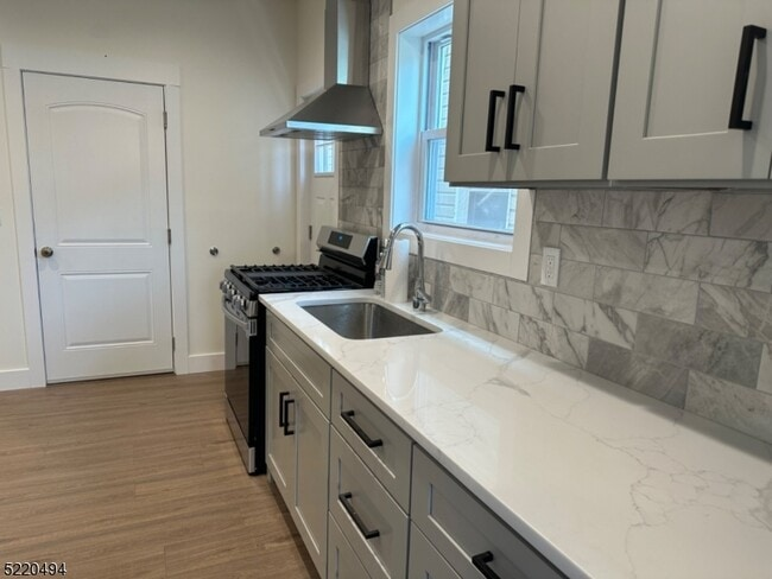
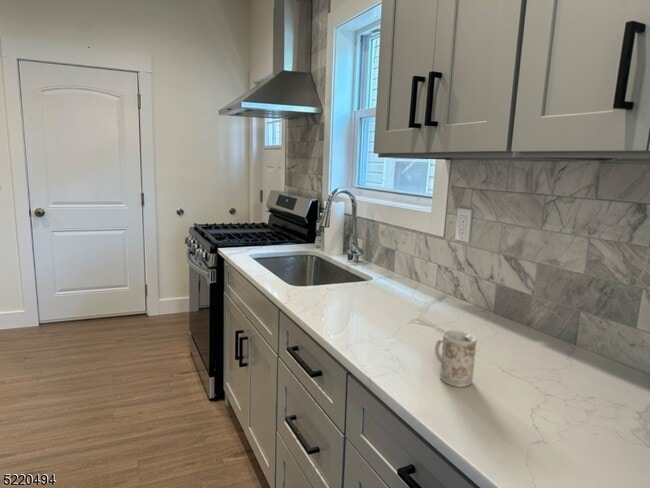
+ mug (454, 355)
